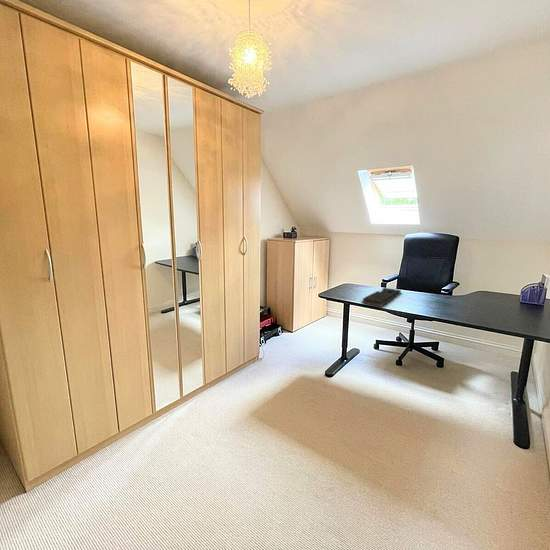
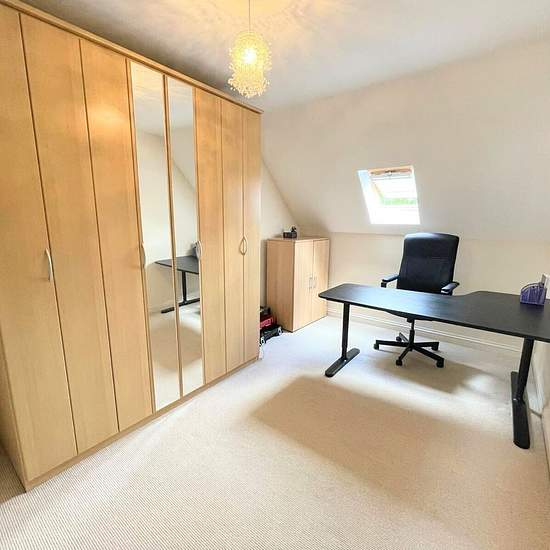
- keyboard (382, 296)
